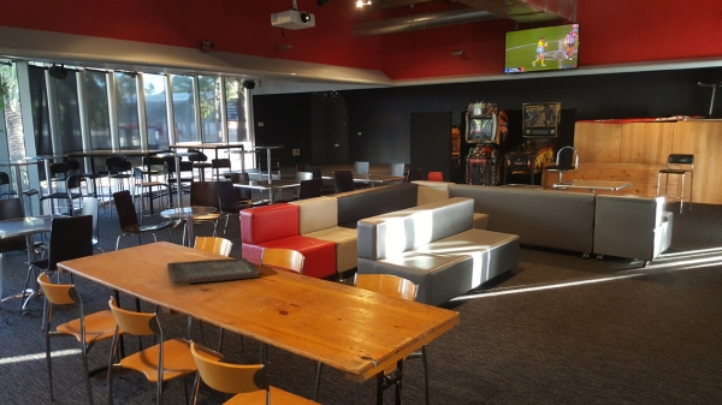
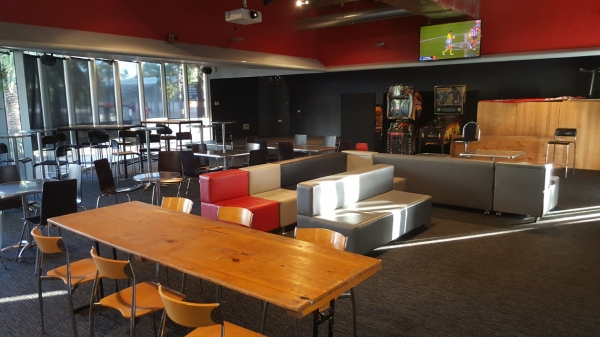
- board game (212, 269)
